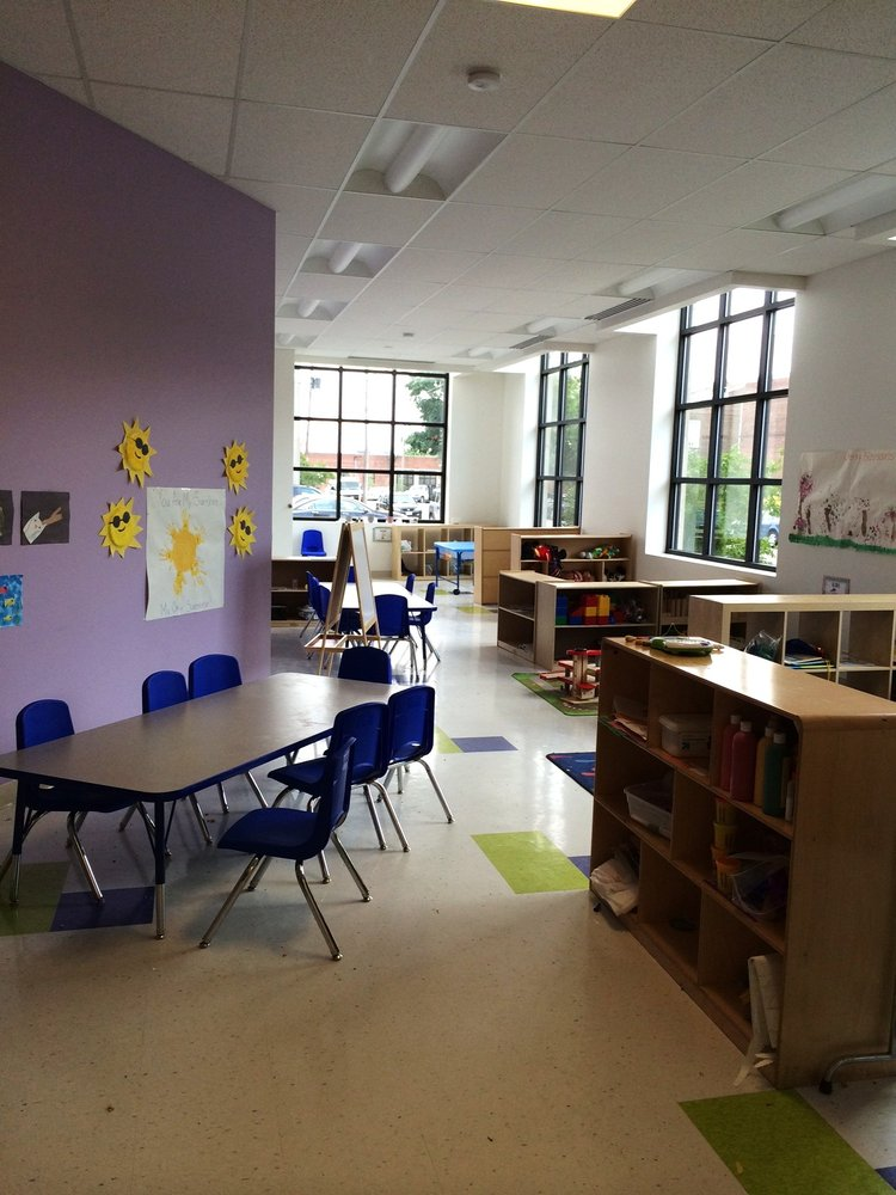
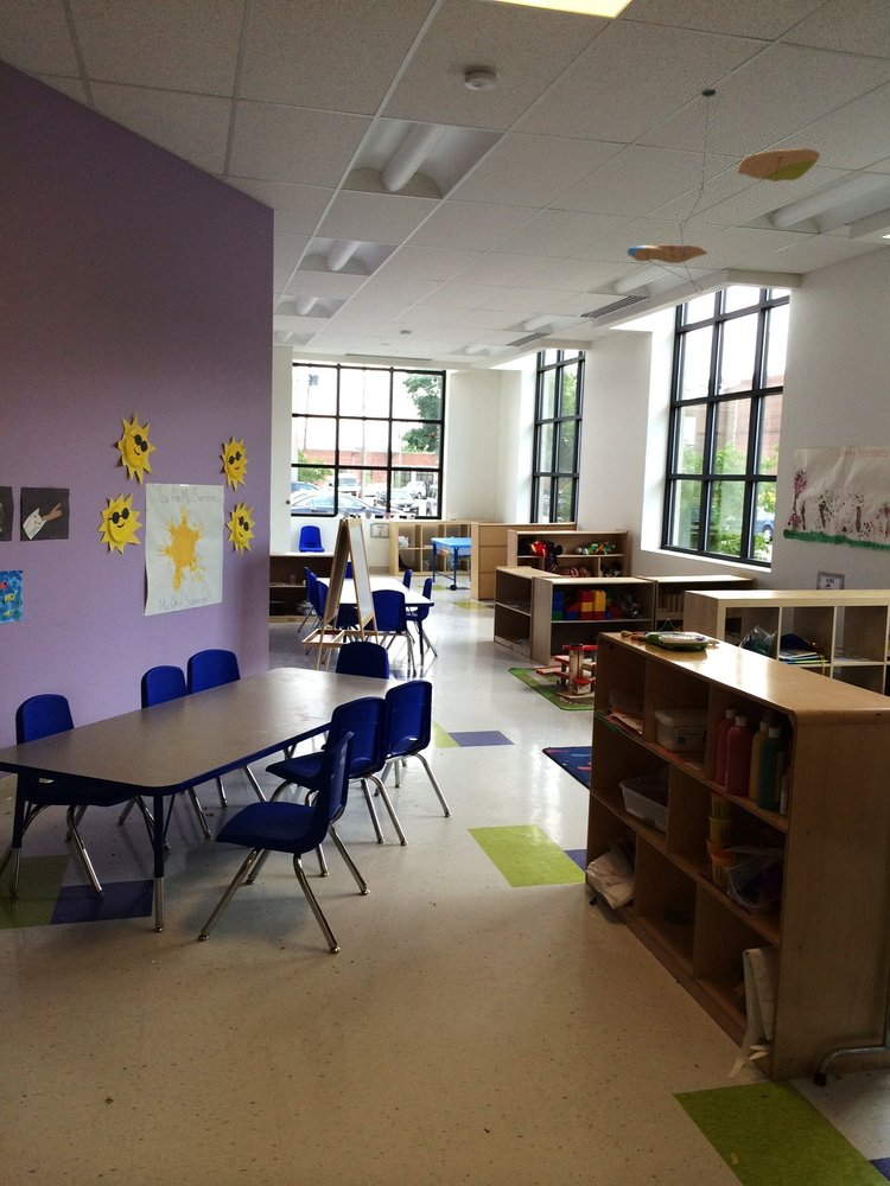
+ ceiling mobile (719, 202)
